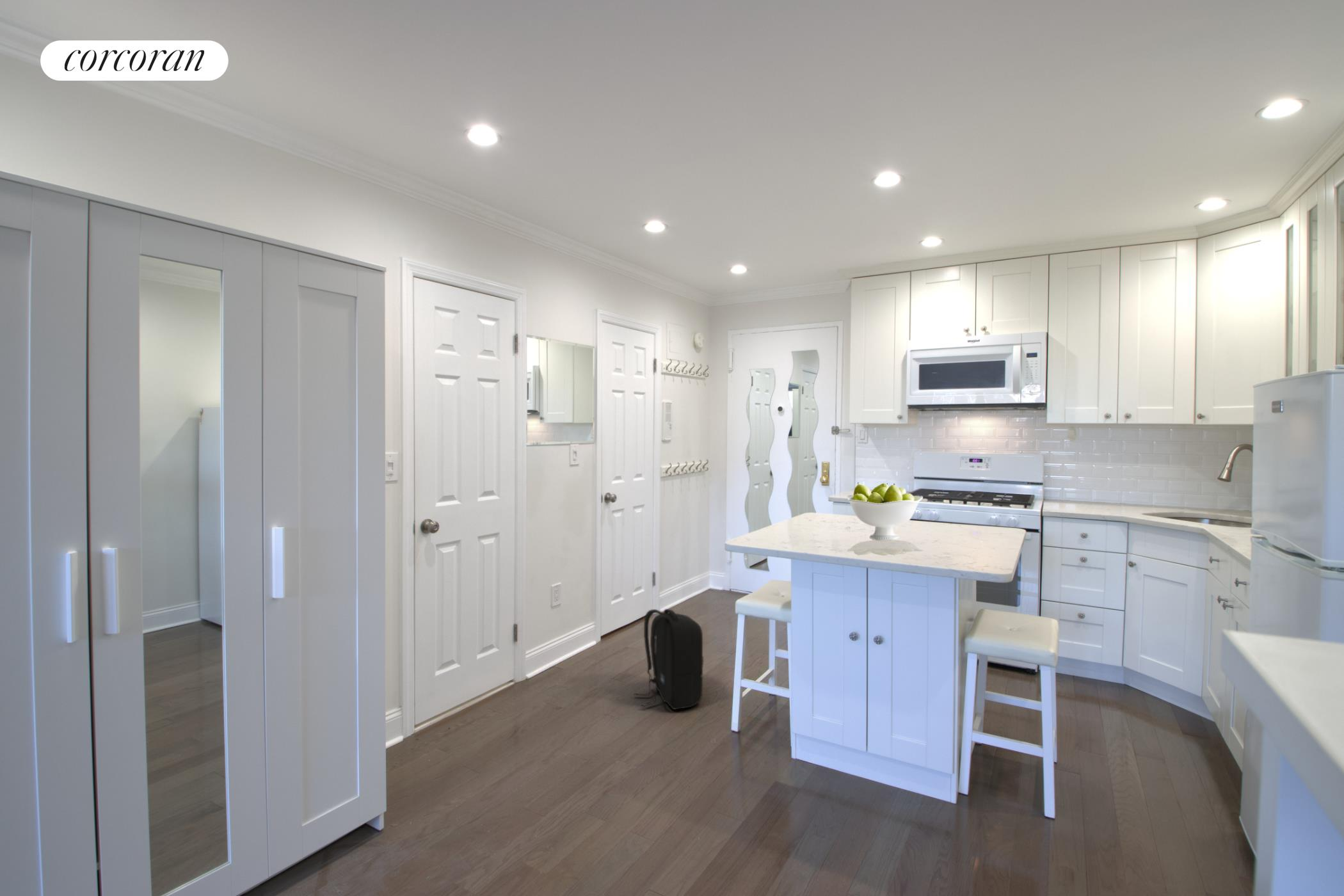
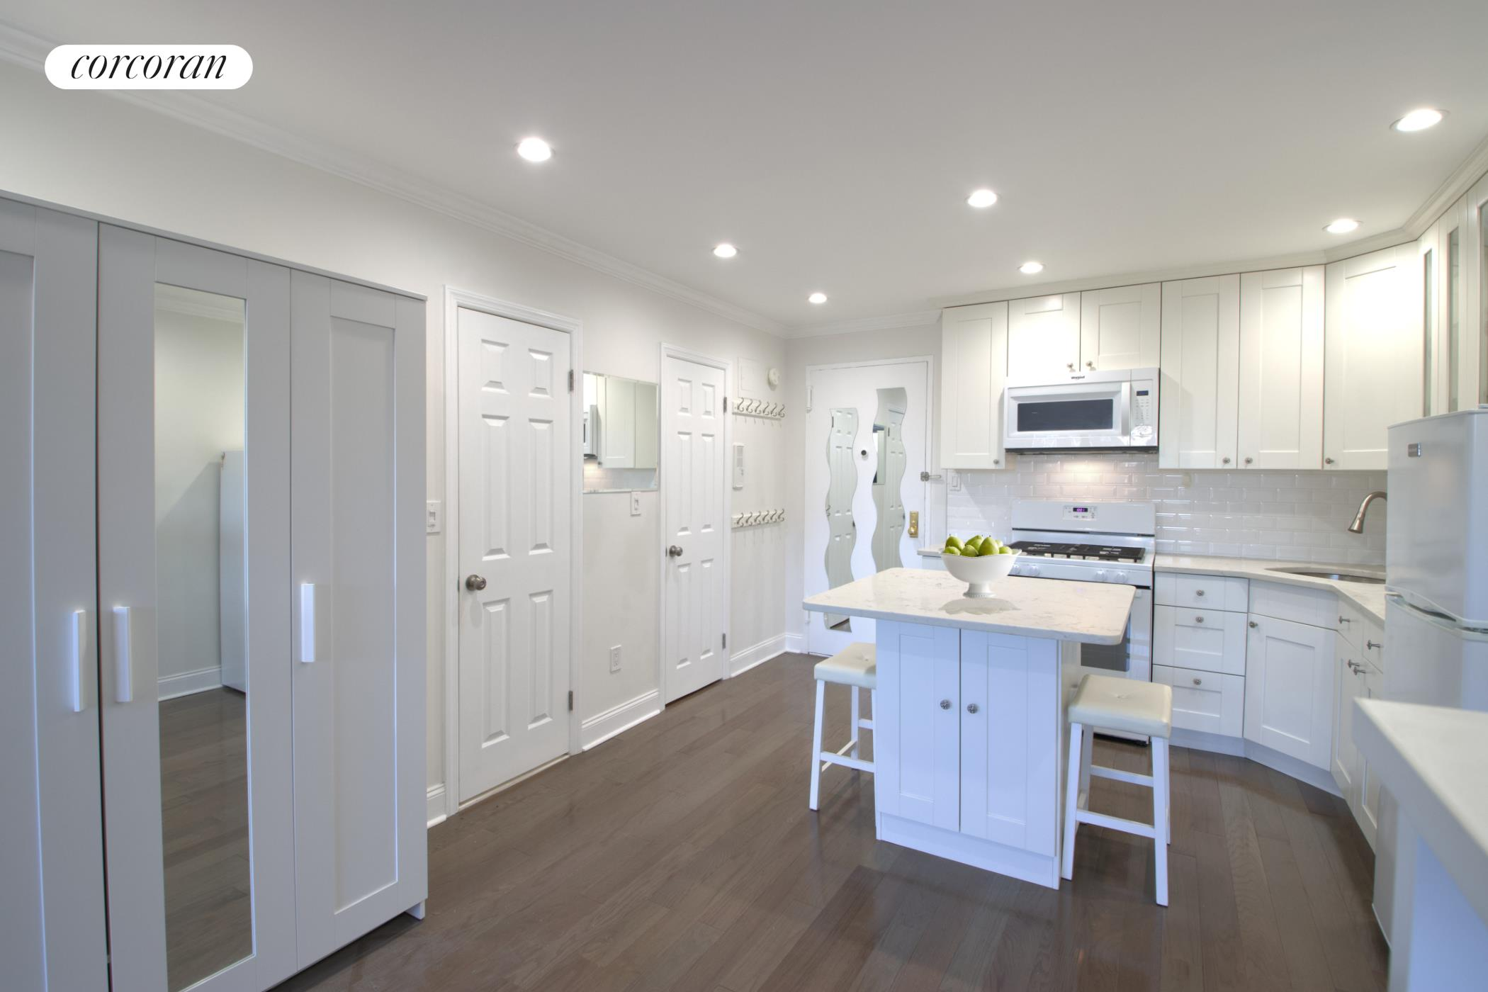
- backpack (668, 655)
